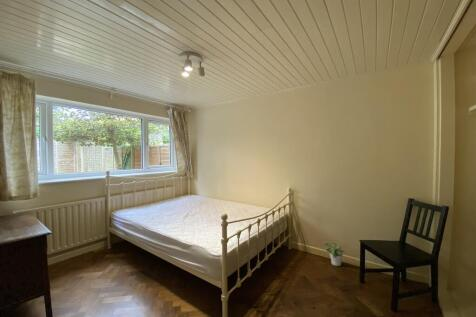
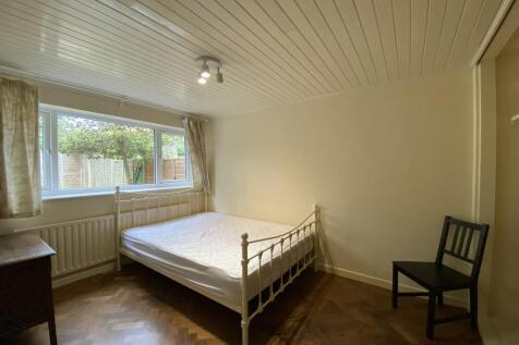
- potted plant (333, 253)
